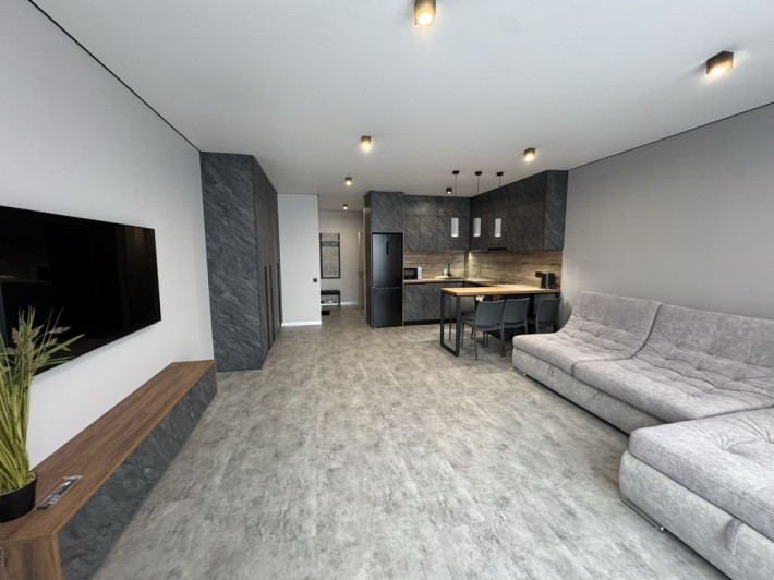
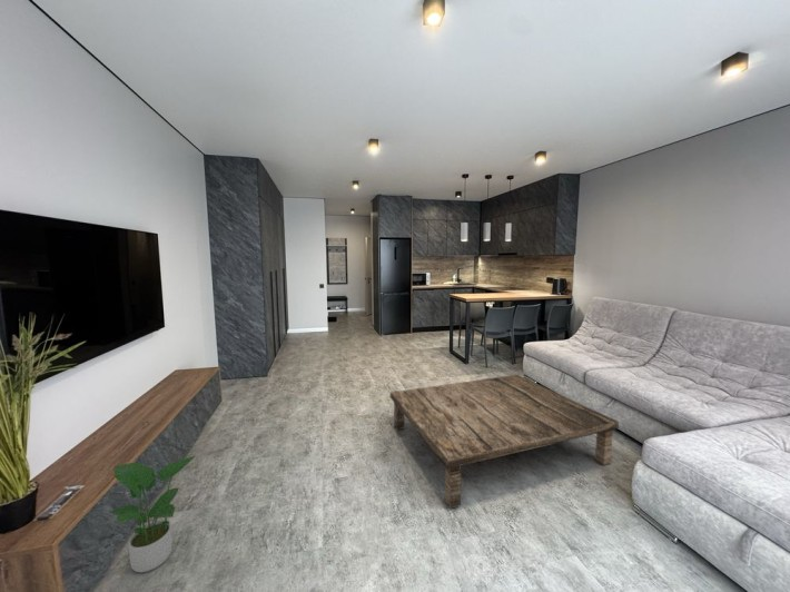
+ potted plant (150, 515)
+ coffee table (491, 424)
